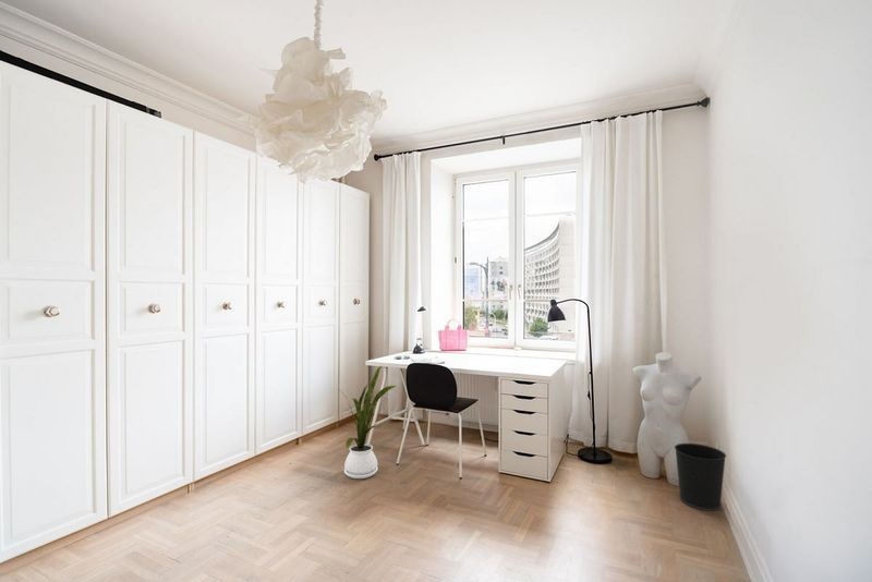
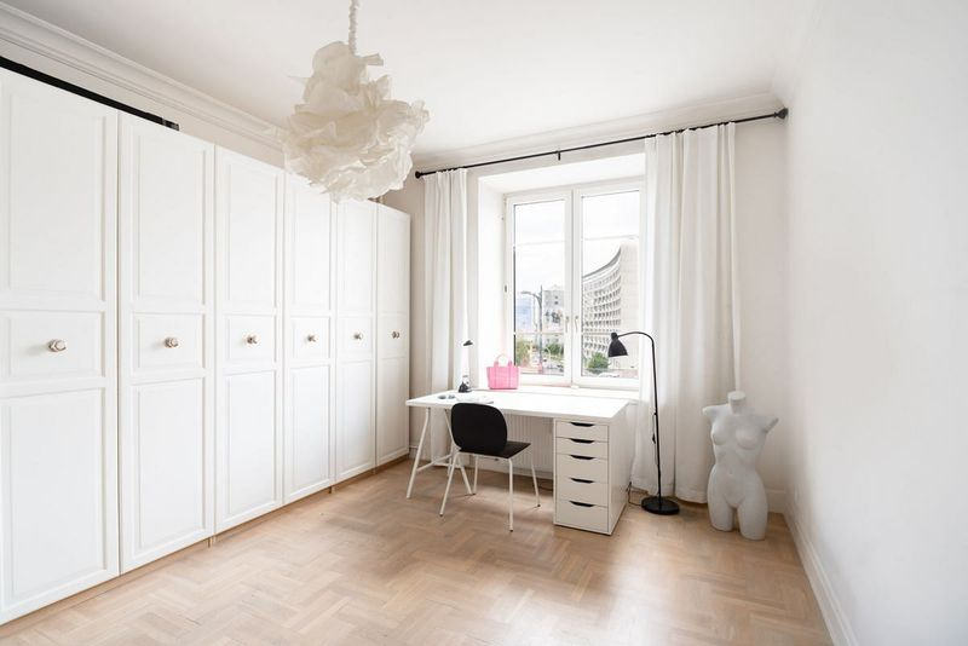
- wastebasket (699, 476)
- house plant (364, 421)
